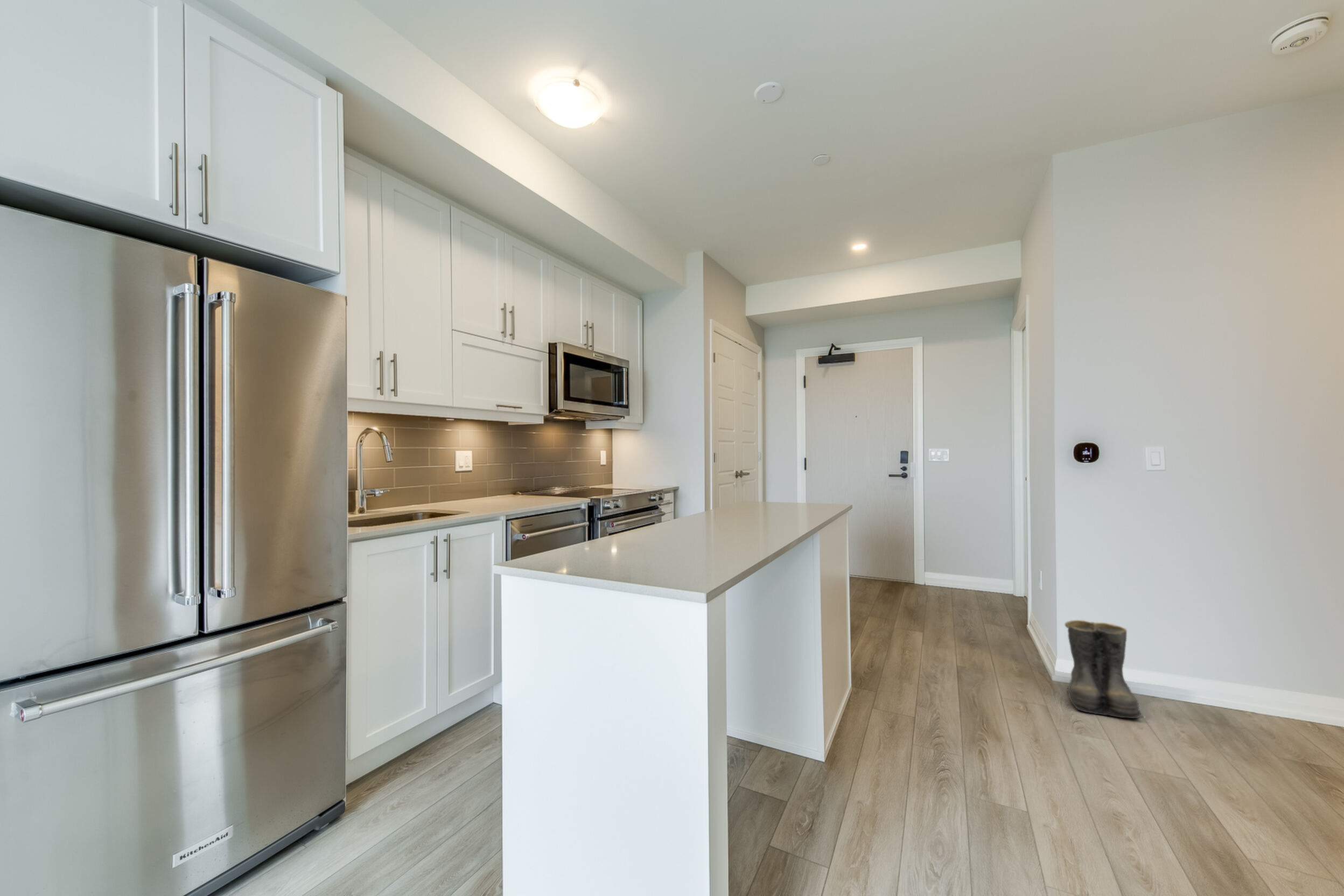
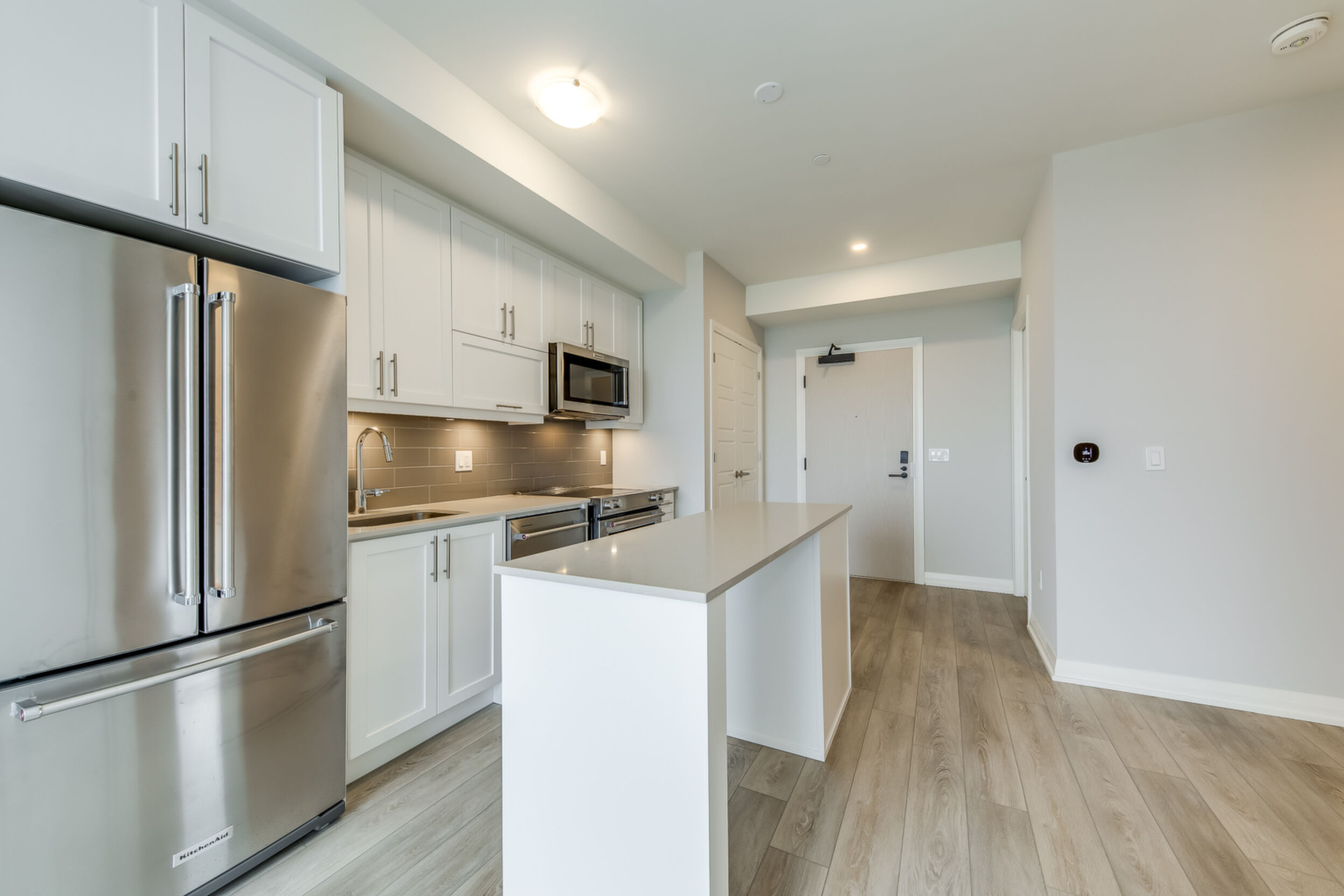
- boots (1099, 665)
